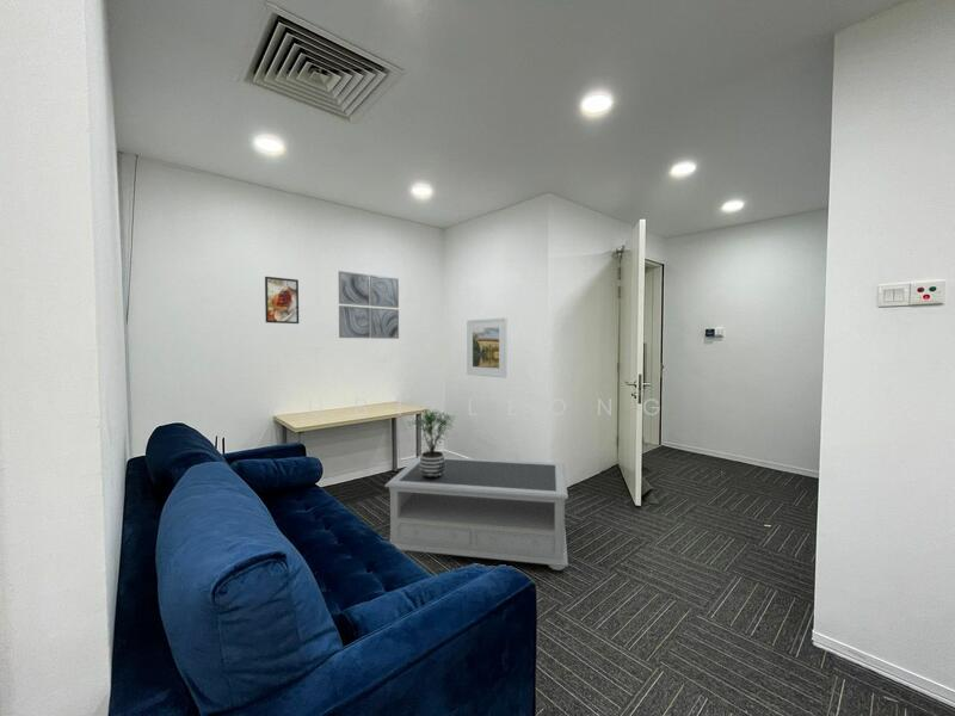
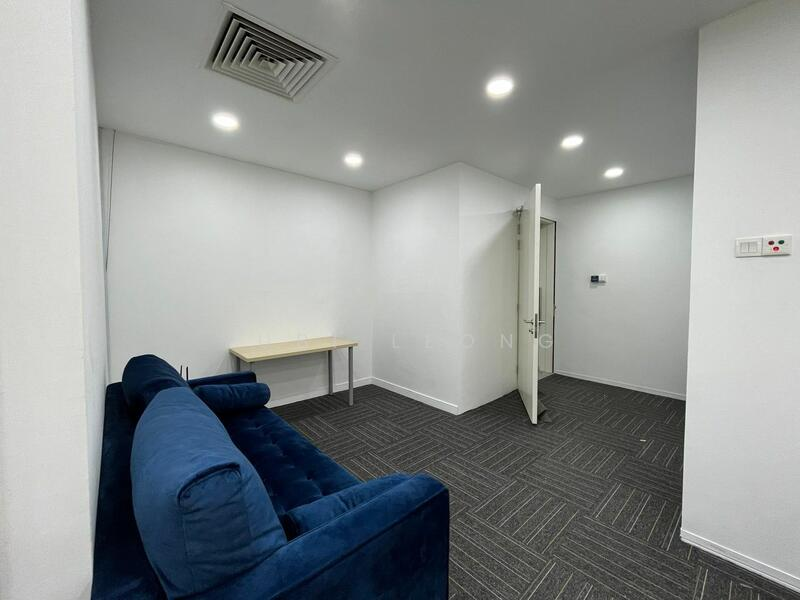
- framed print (282, 301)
- potted plant (435, 443)
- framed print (486, 347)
- wall art (370, 308)
- coffee table (481, 505)
